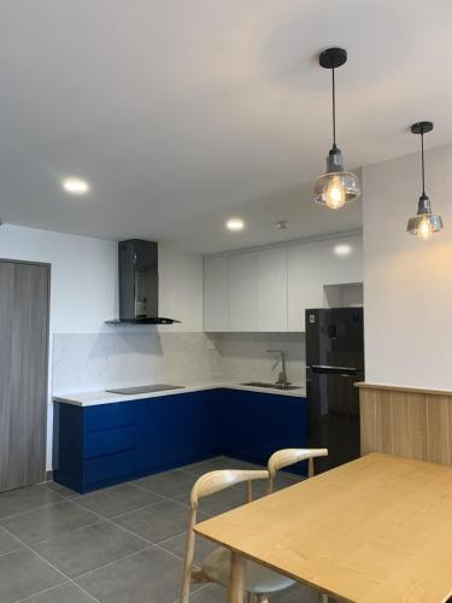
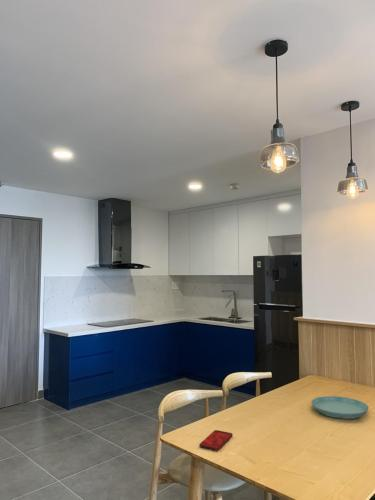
+ smartphone (216, 439)
+ saucer (339, 407)
